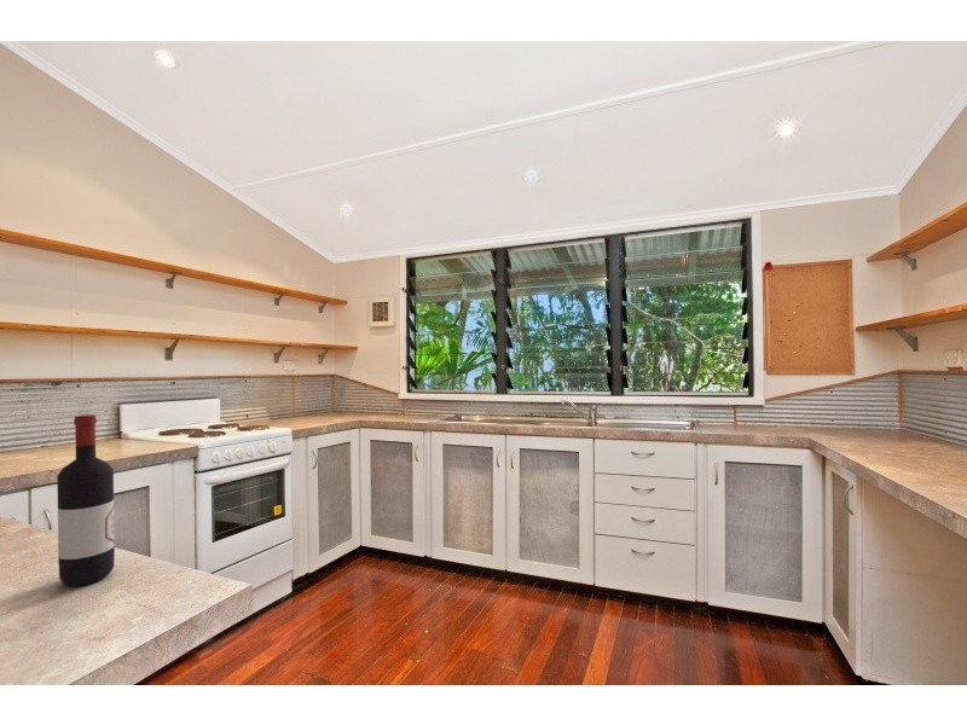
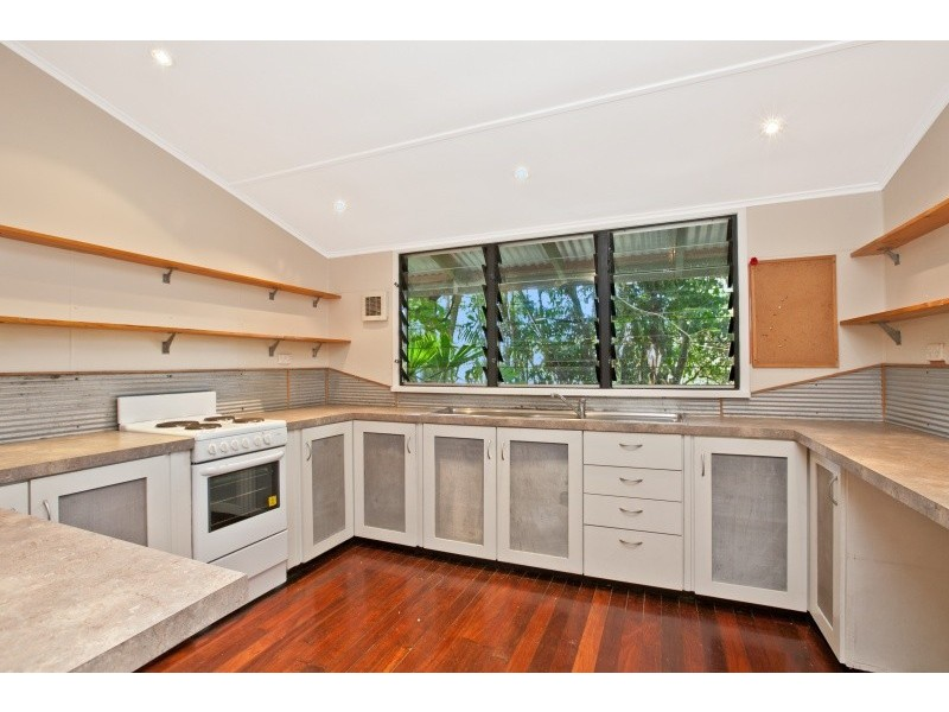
- wine bottle (86, 497)
